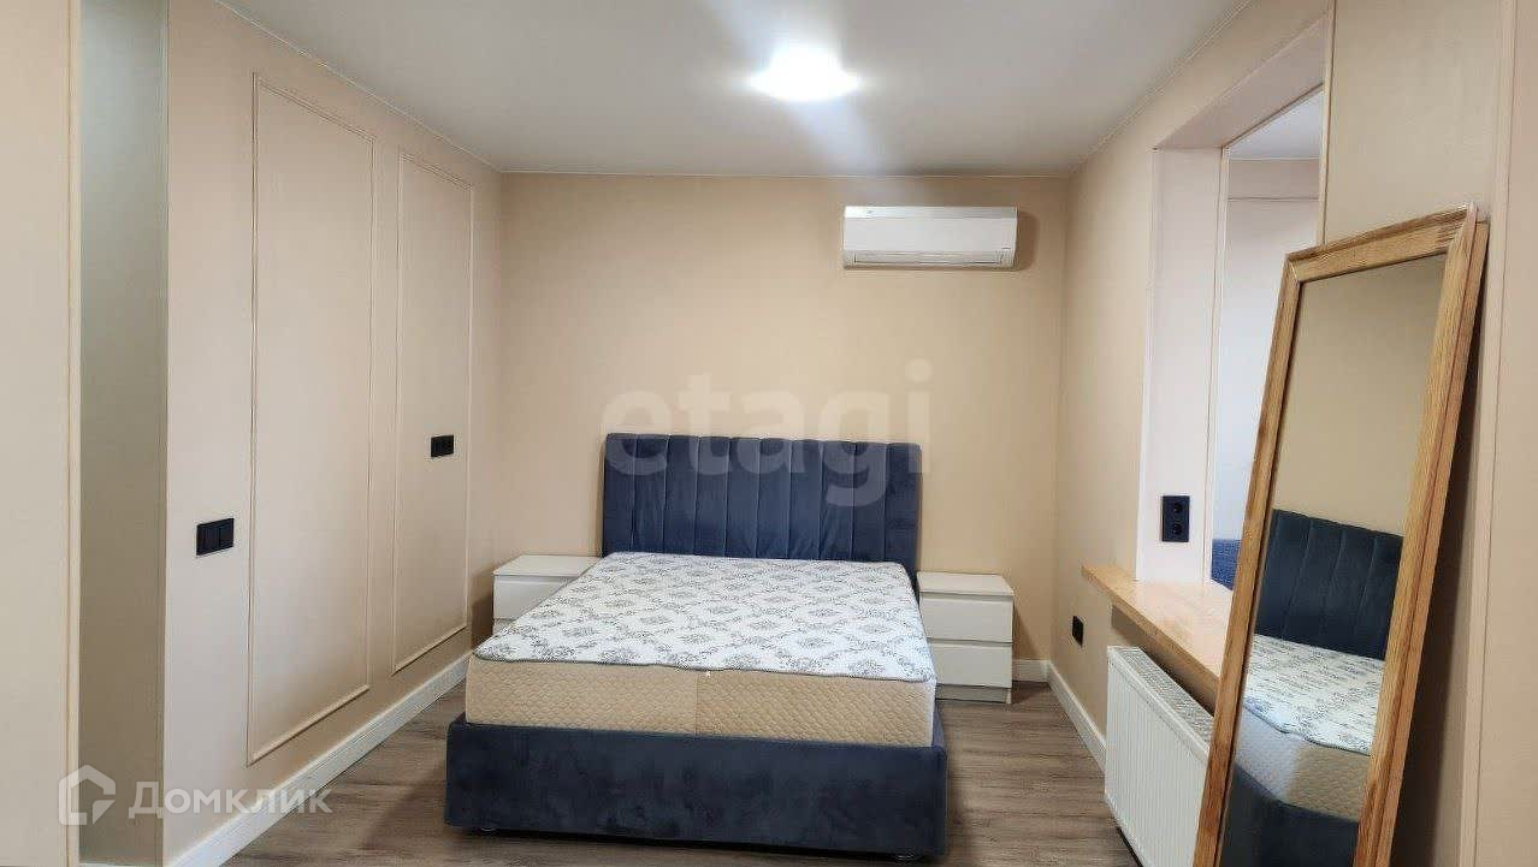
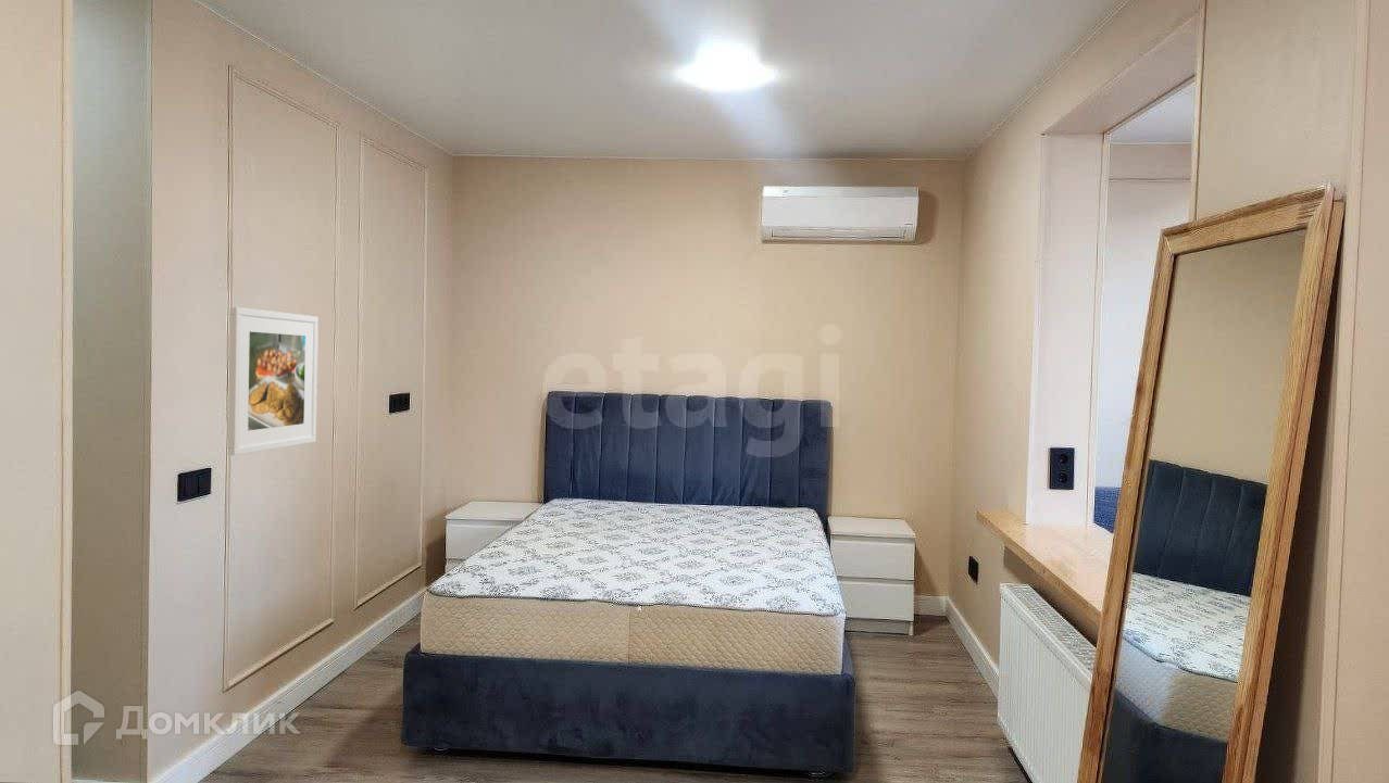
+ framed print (276, 380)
